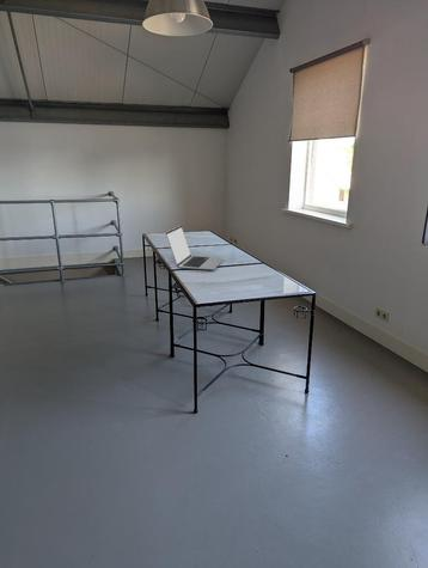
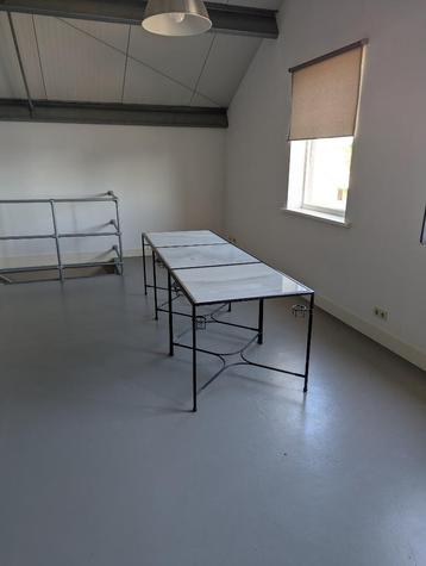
- laptop (189, 250)
